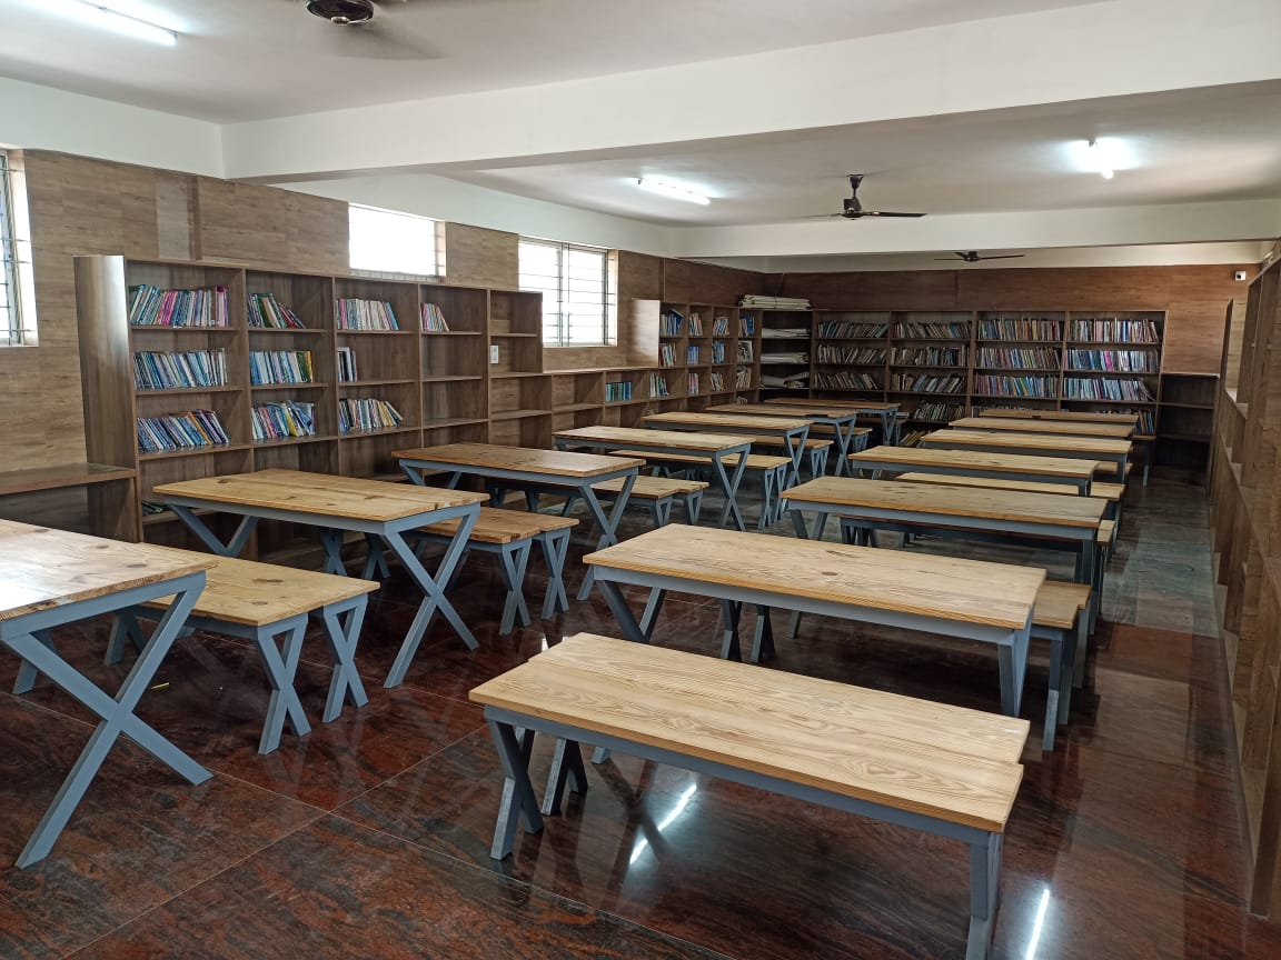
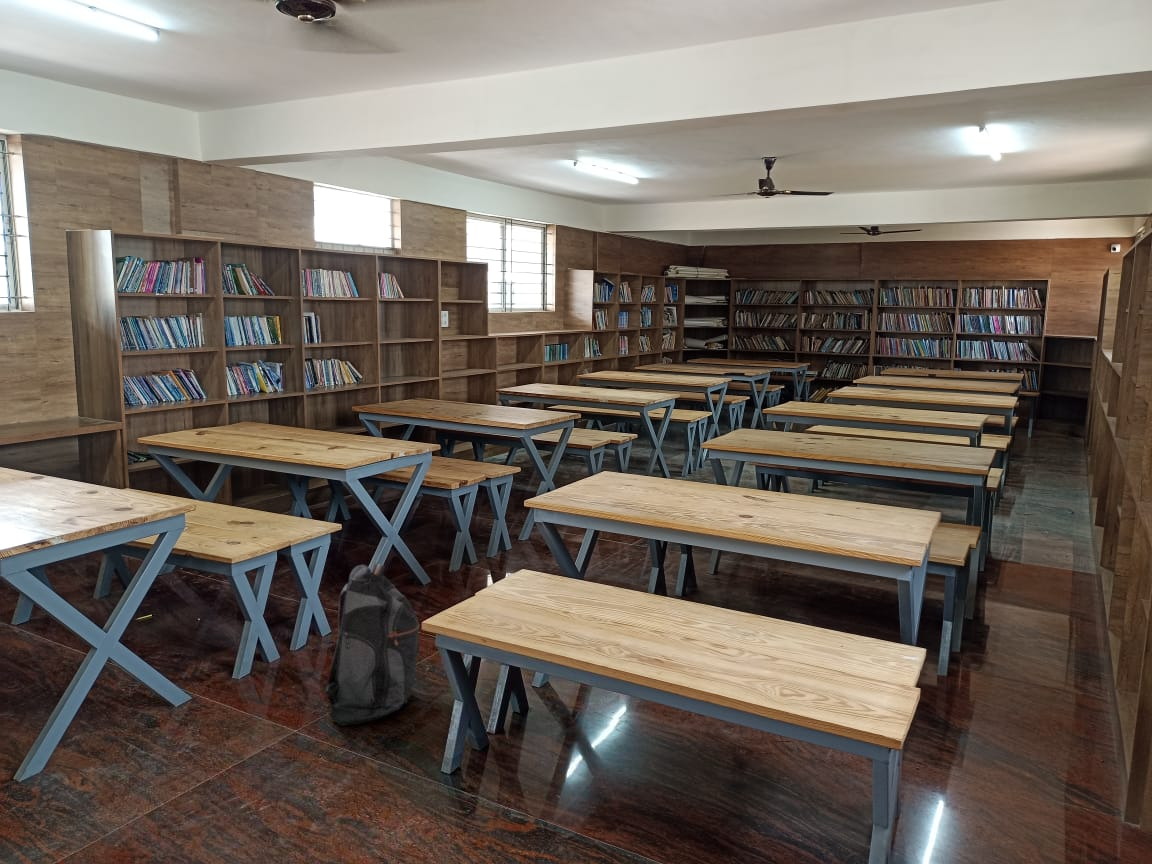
+ backpack (366, 634)
